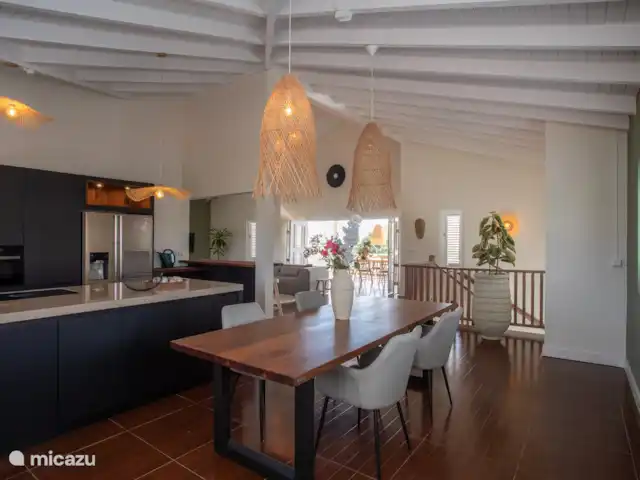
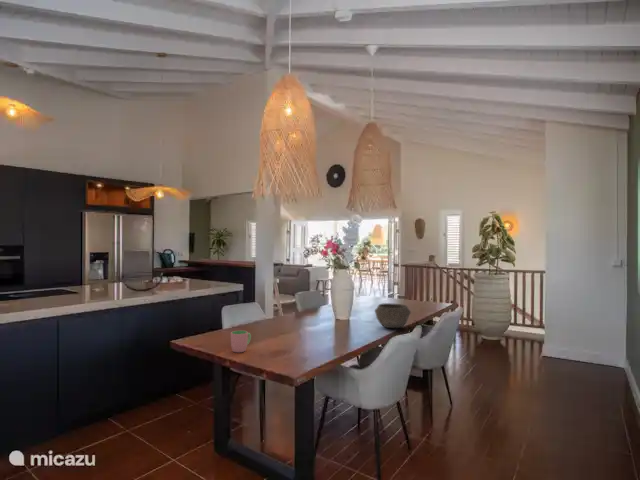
+ cup (241, 341)
+ bowl (392, 316)
